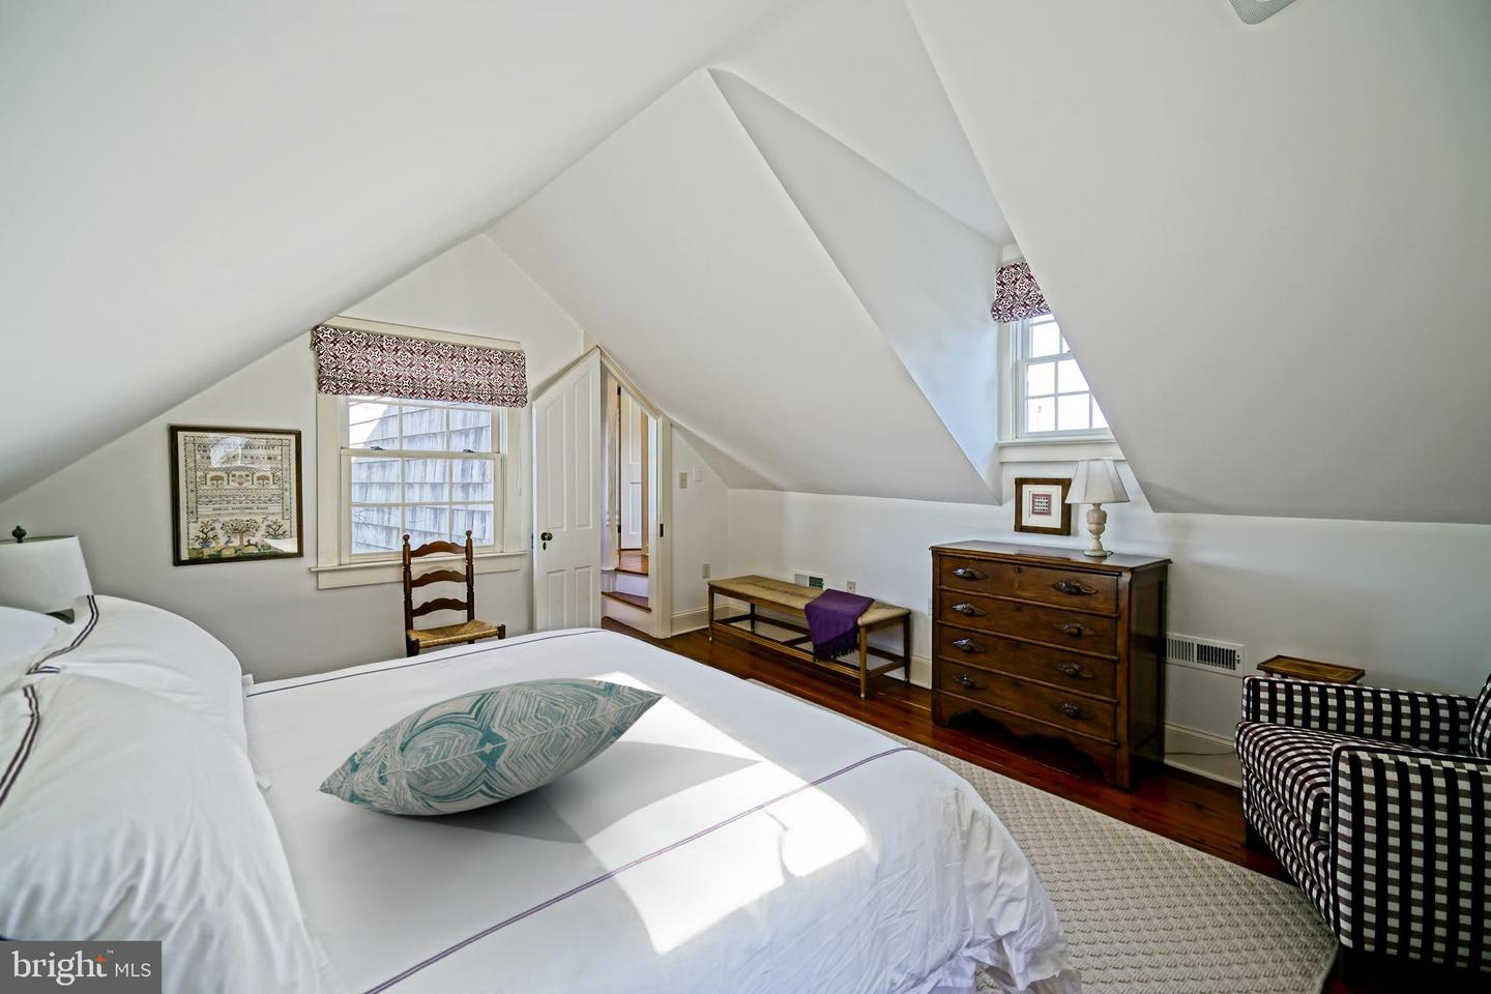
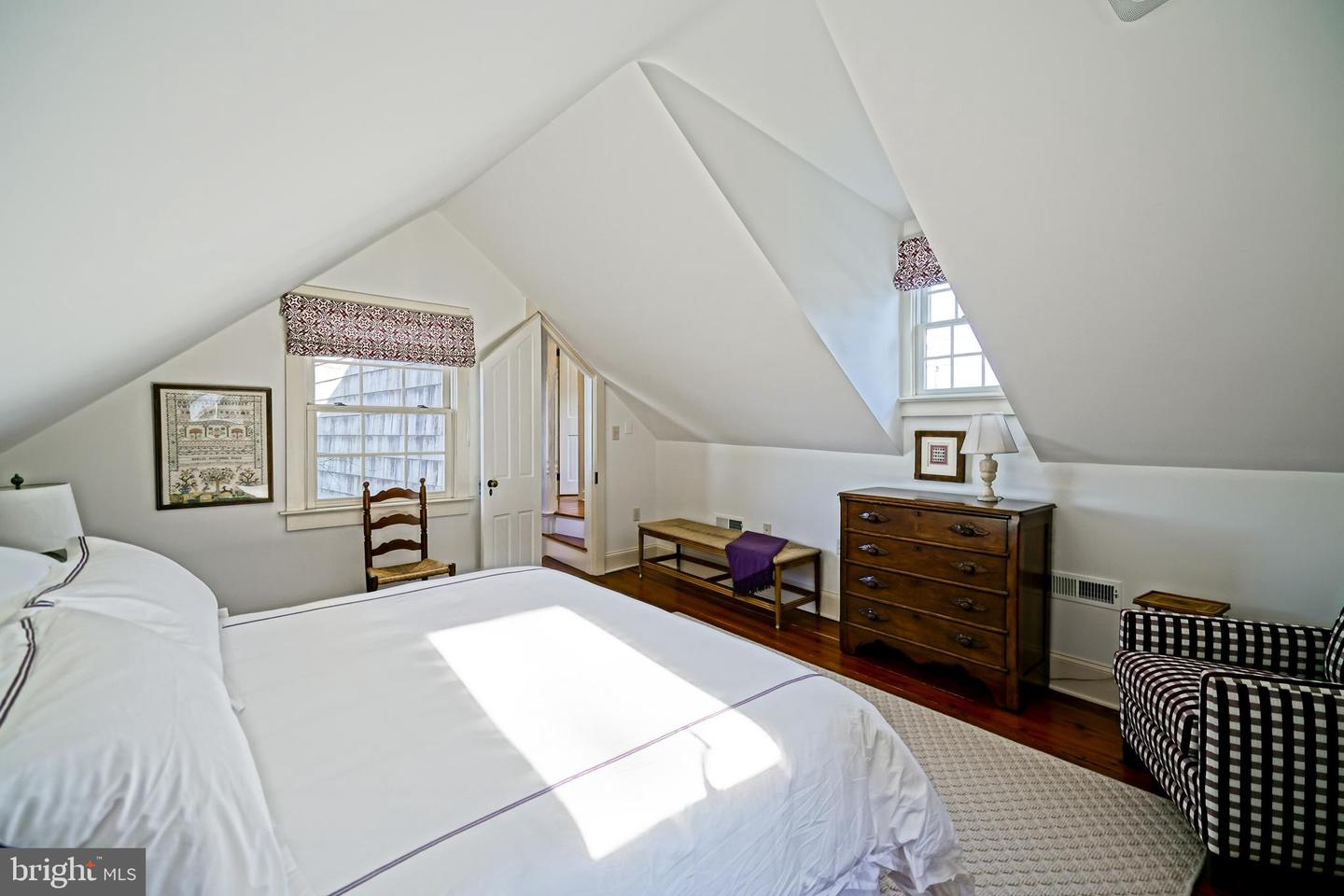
- decorative pillow (499, 746)
